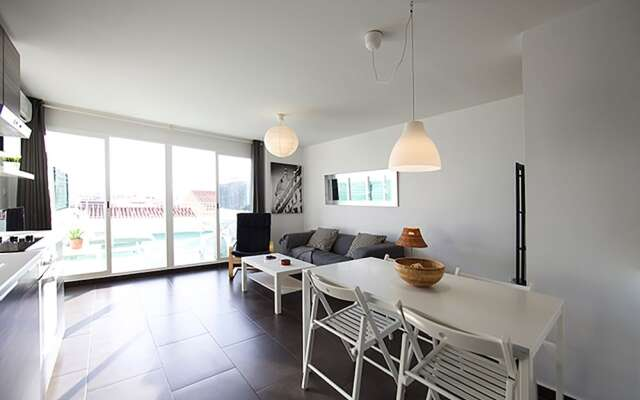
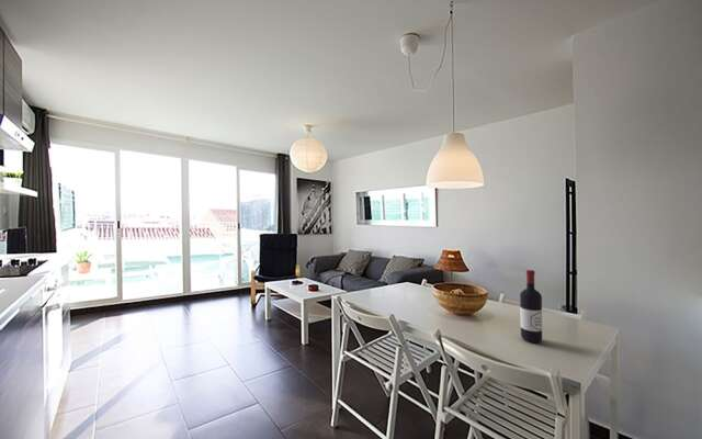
+ wine bottle (531, 305)
